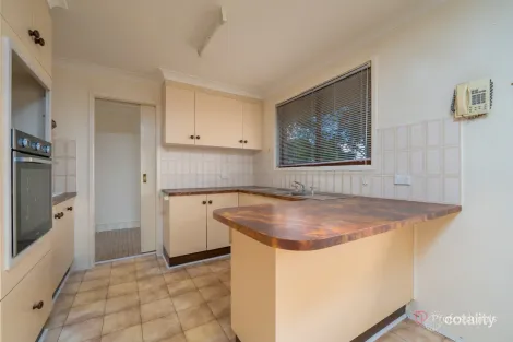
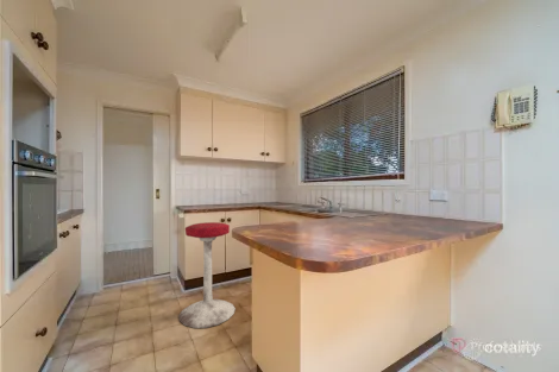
+ stool (207, 269)
